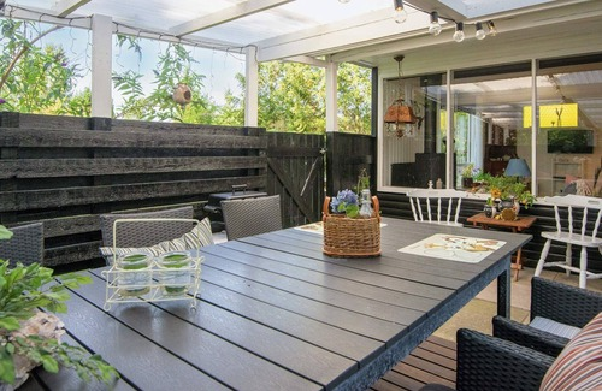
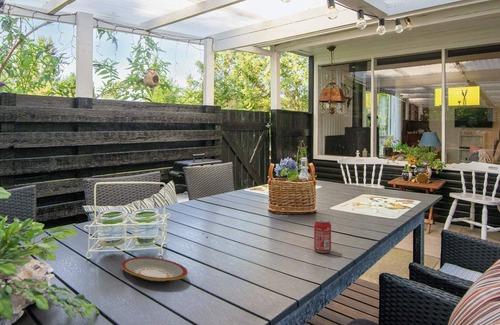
+ beverage can (322, 235)
+ plate (153, 270)
